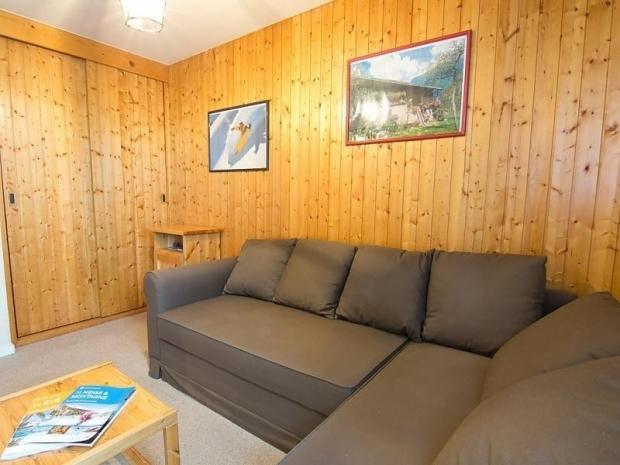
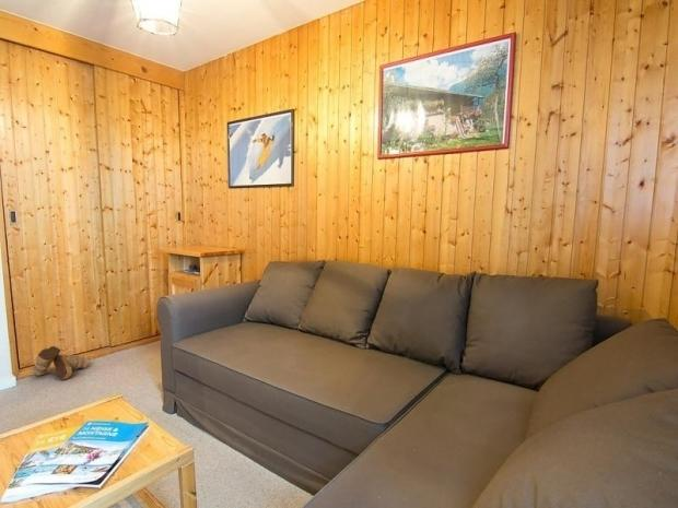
+ boots (61, 359)
